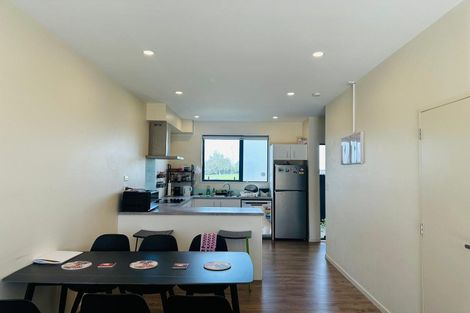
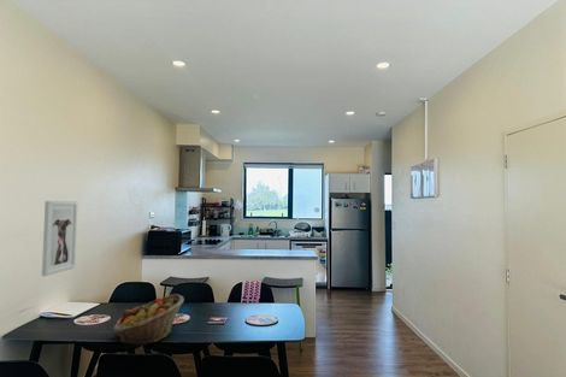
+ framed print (60, 236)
+ fruit basket (149, 317)
